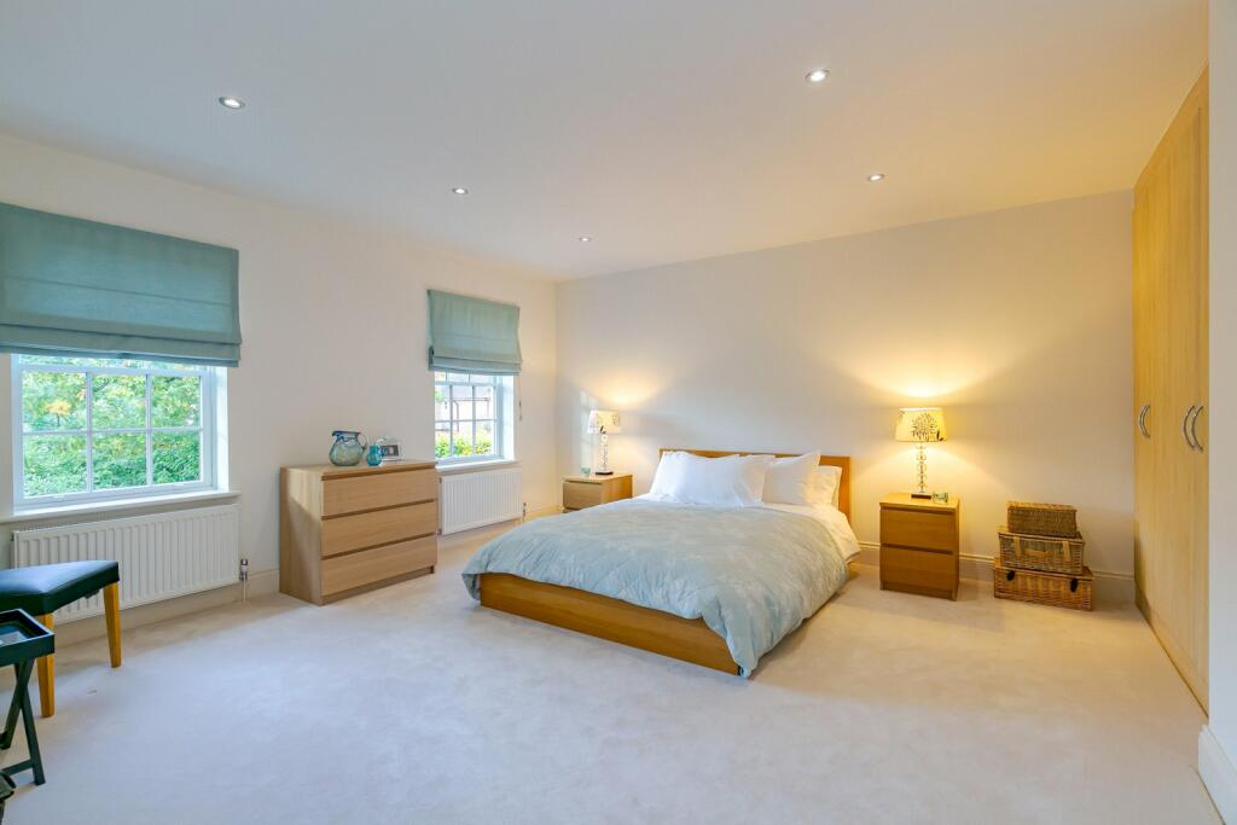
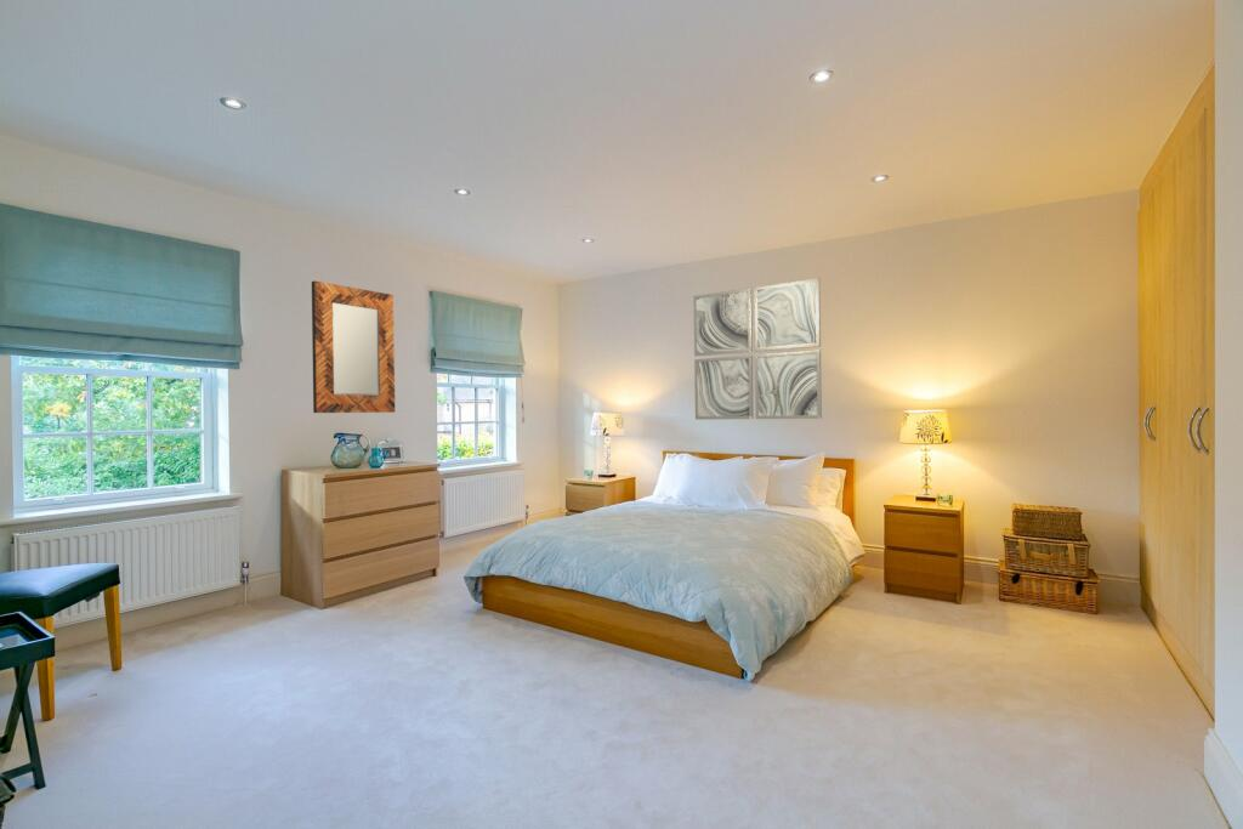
+ home mirror (356, 350)
+ wall art (755, 354)
